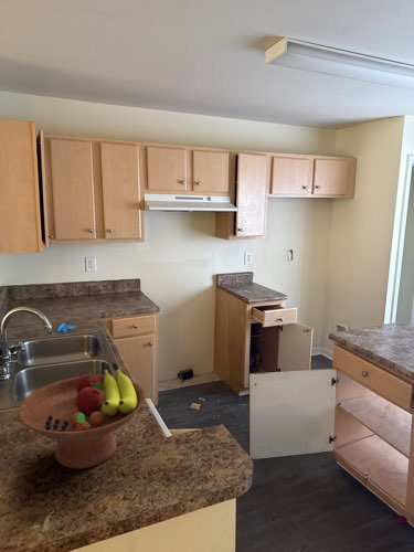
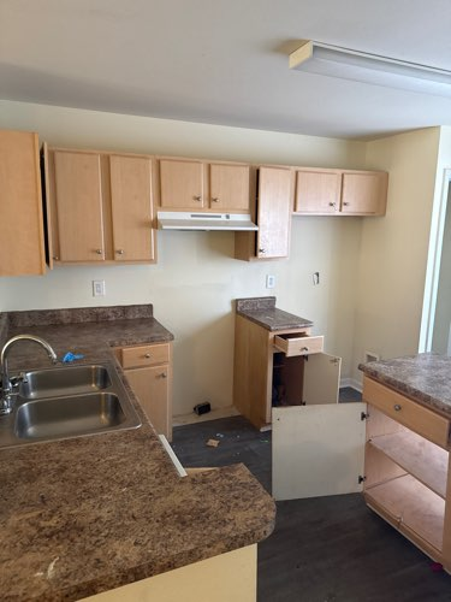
- fruit bowl (85, 415)
